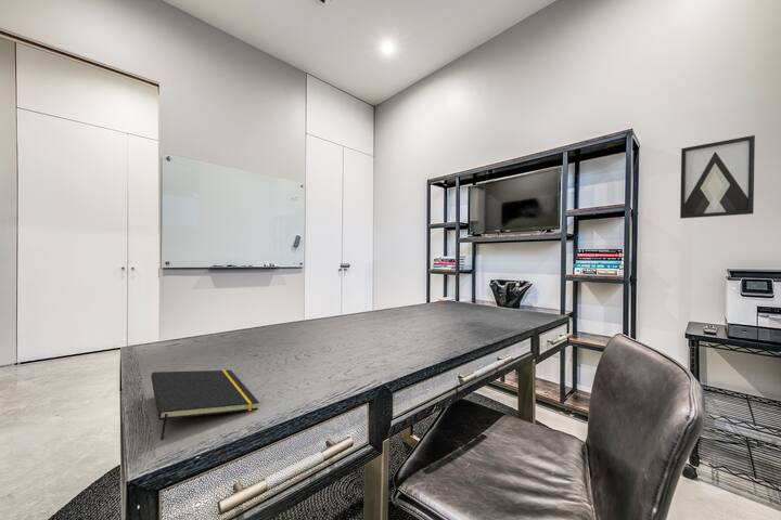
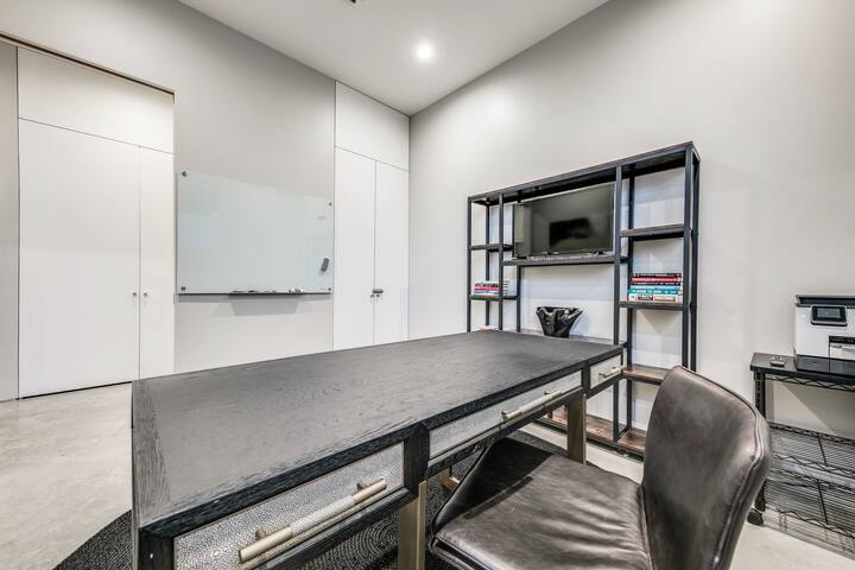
- notepad (202, 389)
- wall art (715, 179)
